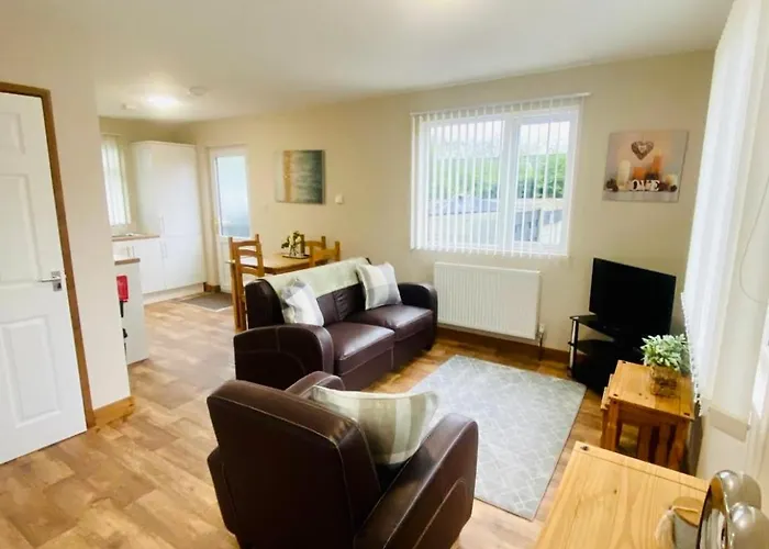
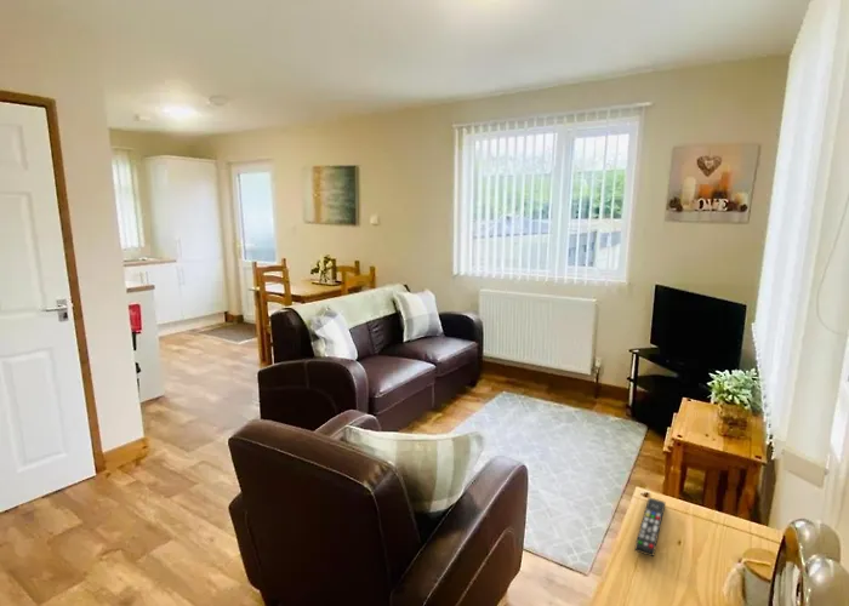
+ remote control (650, 524)
